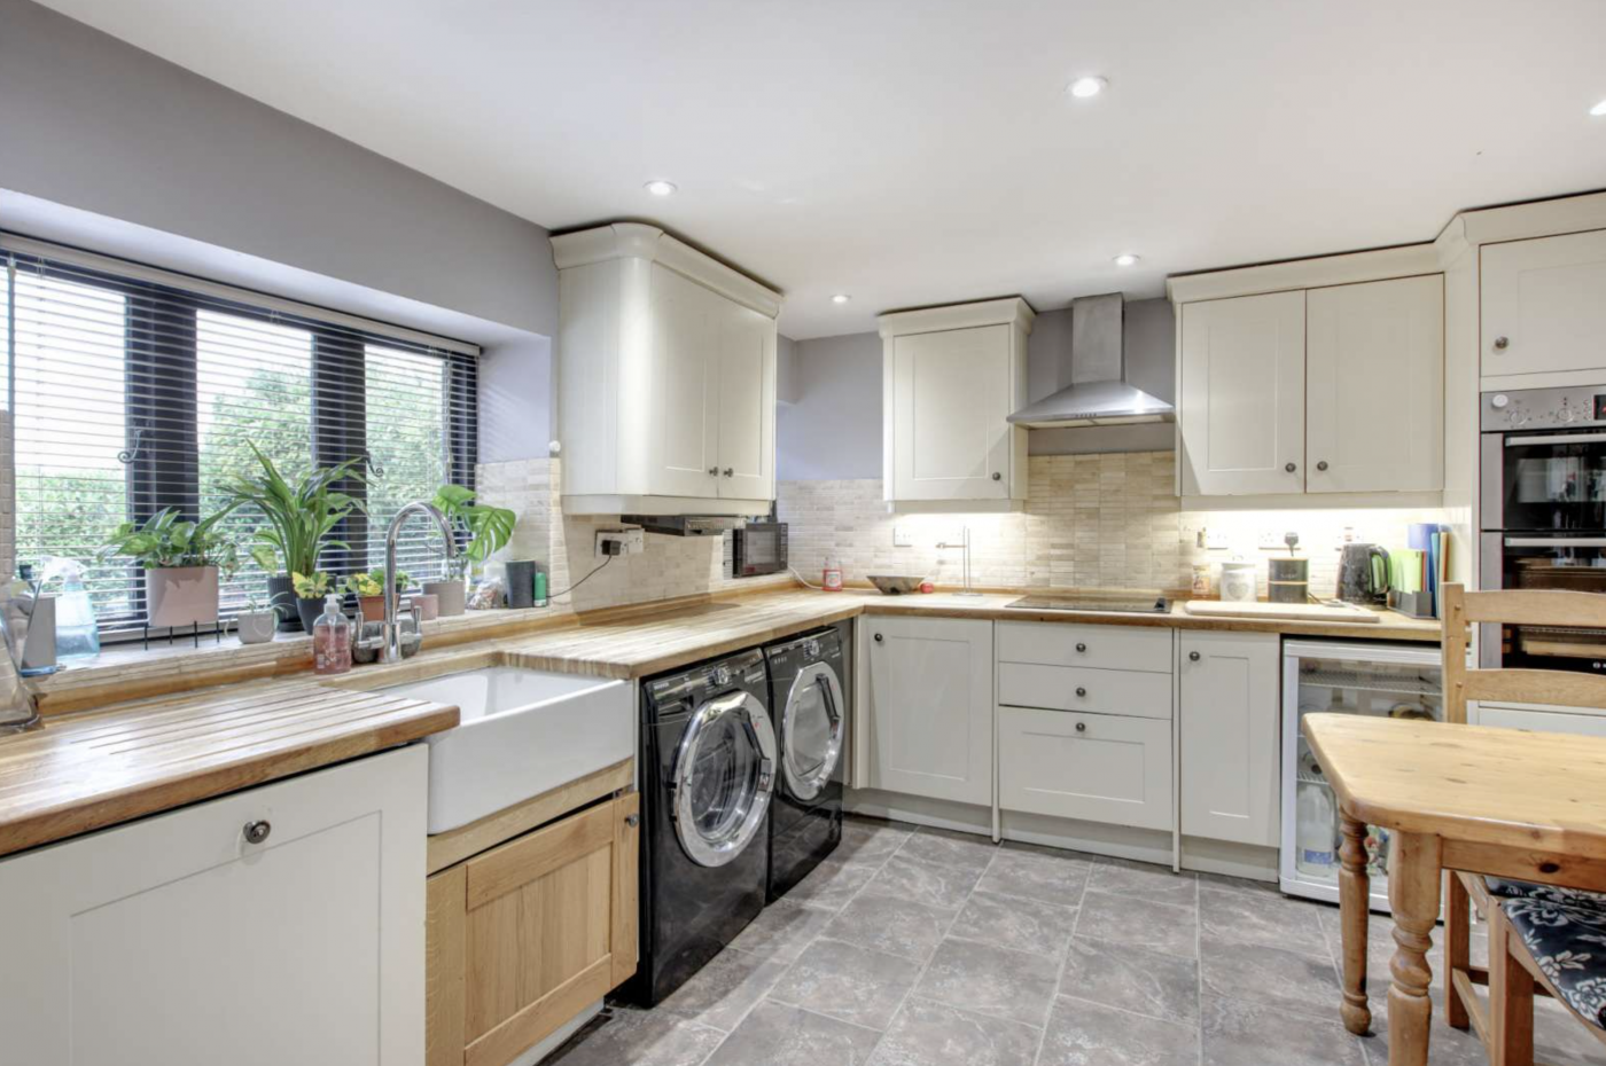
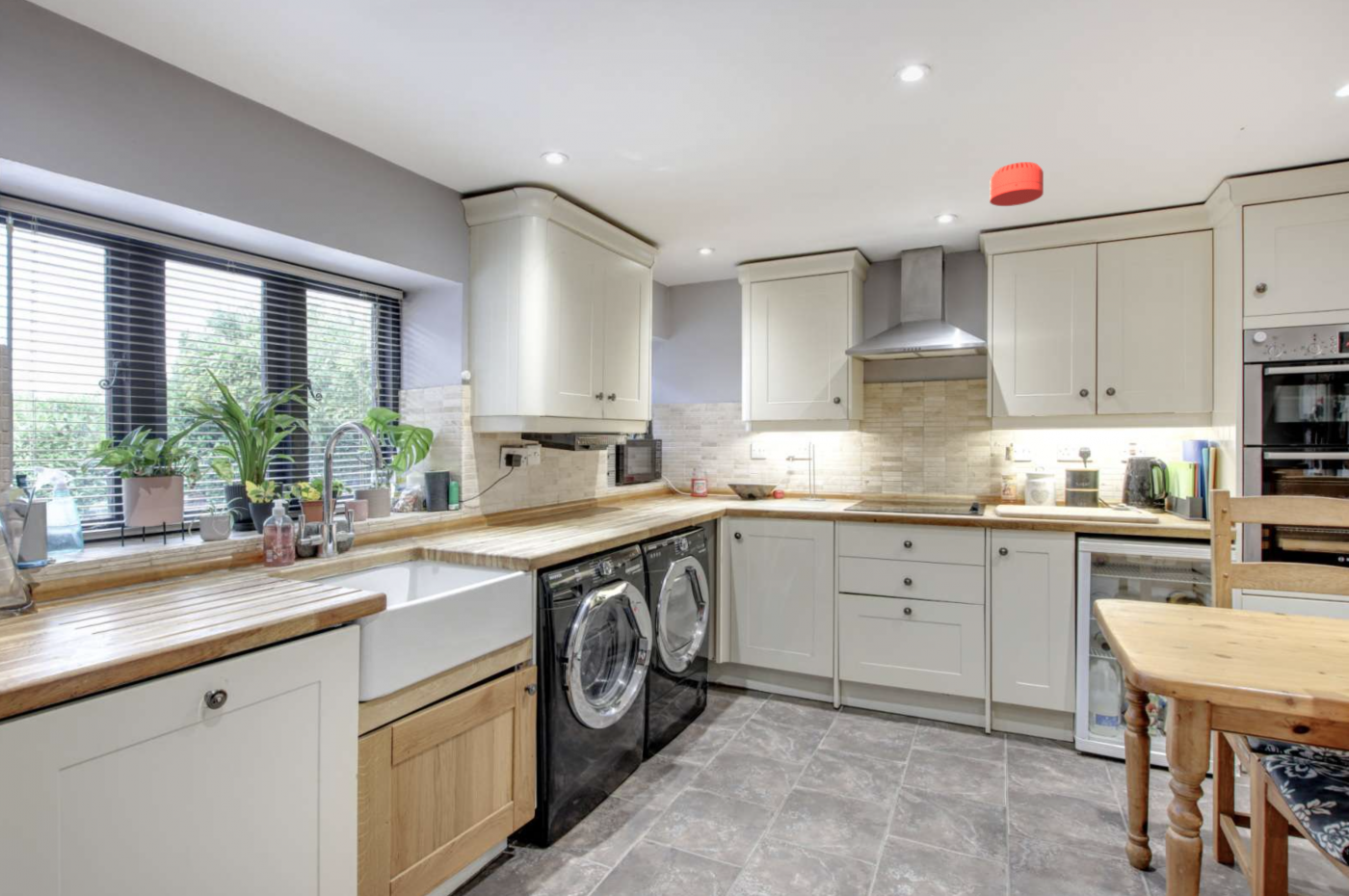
+ smoke detector (1016, 183)
